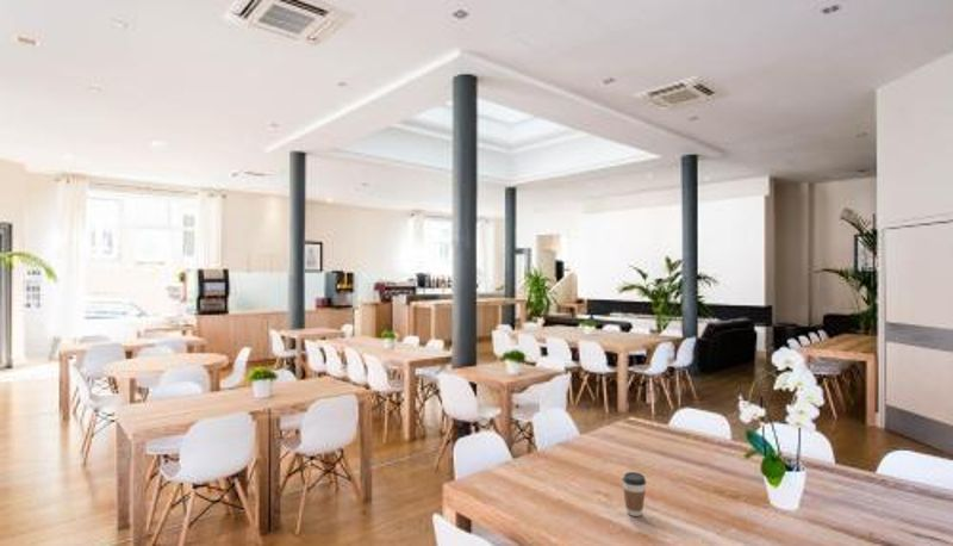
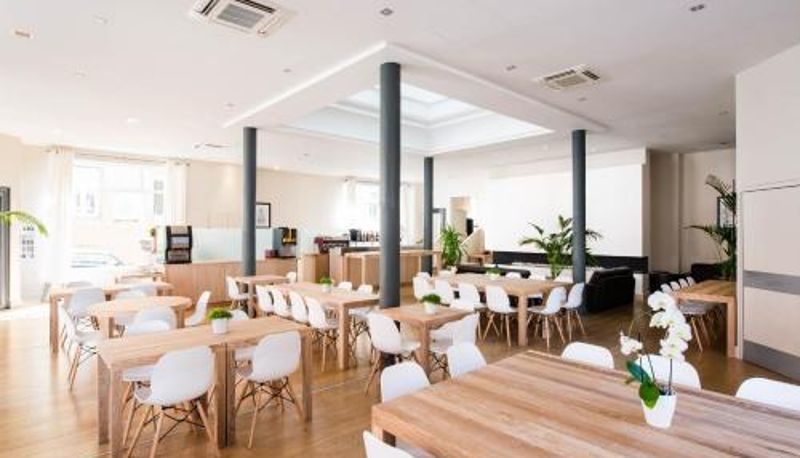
- coffee cup (634, 494)
